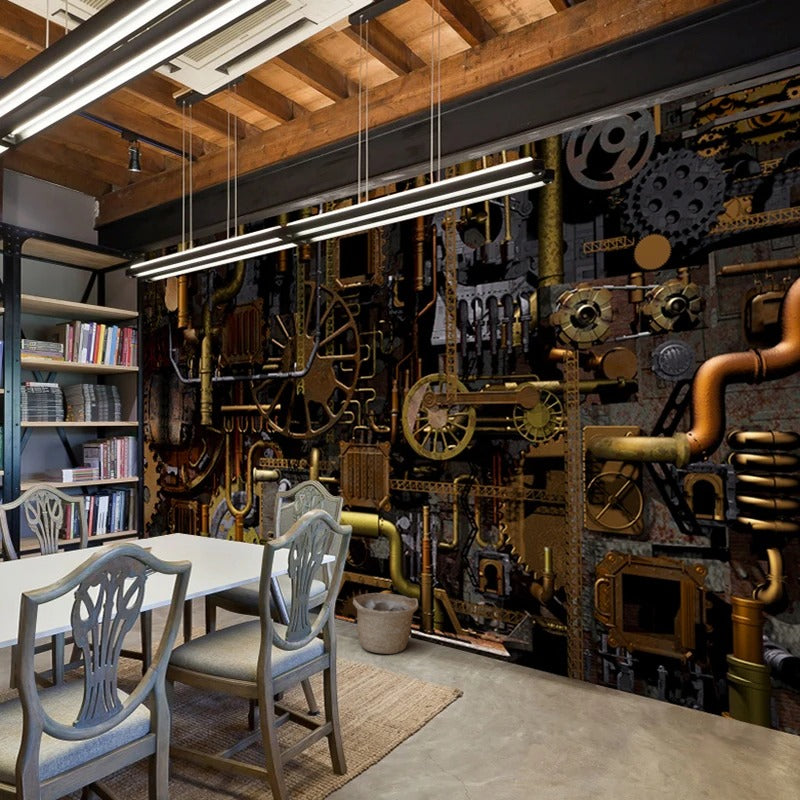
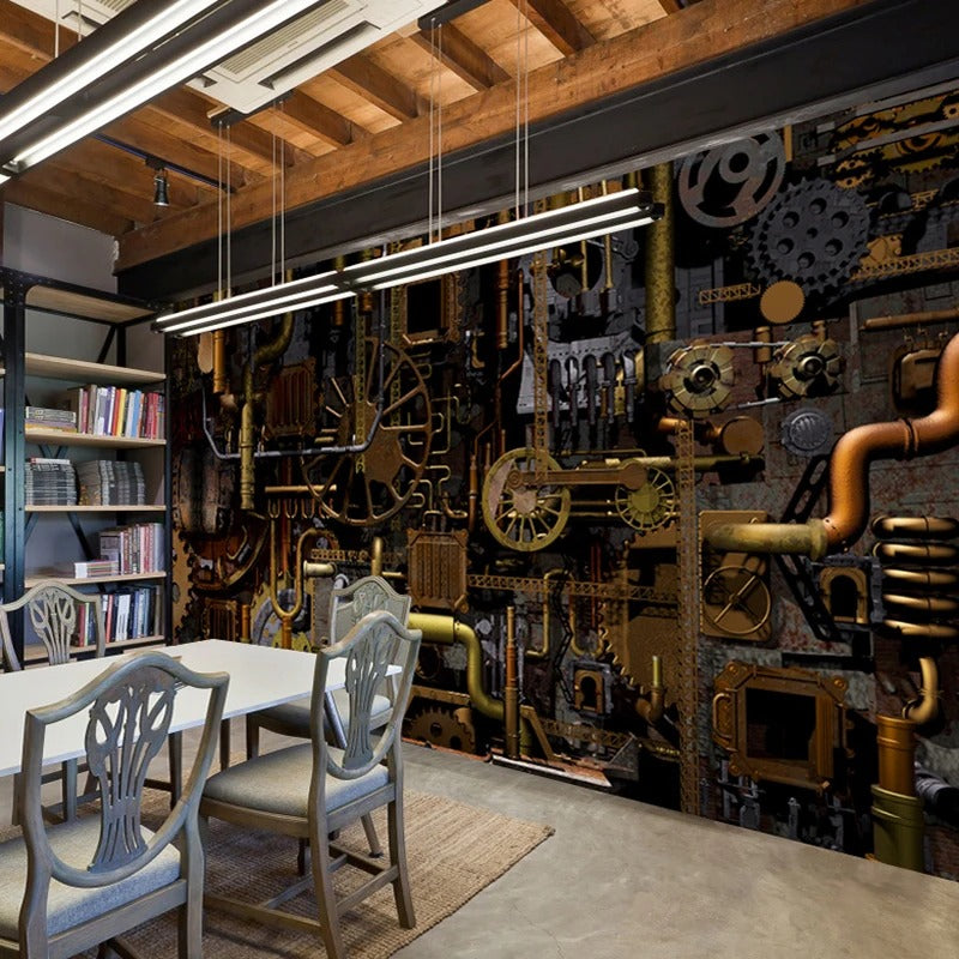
- basket (385, 620)
